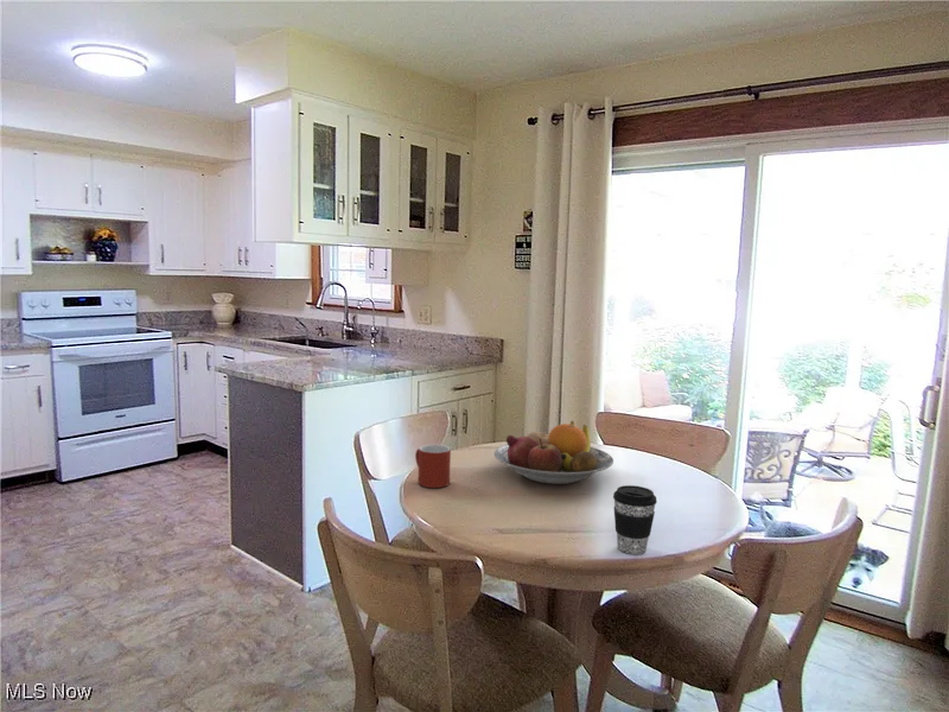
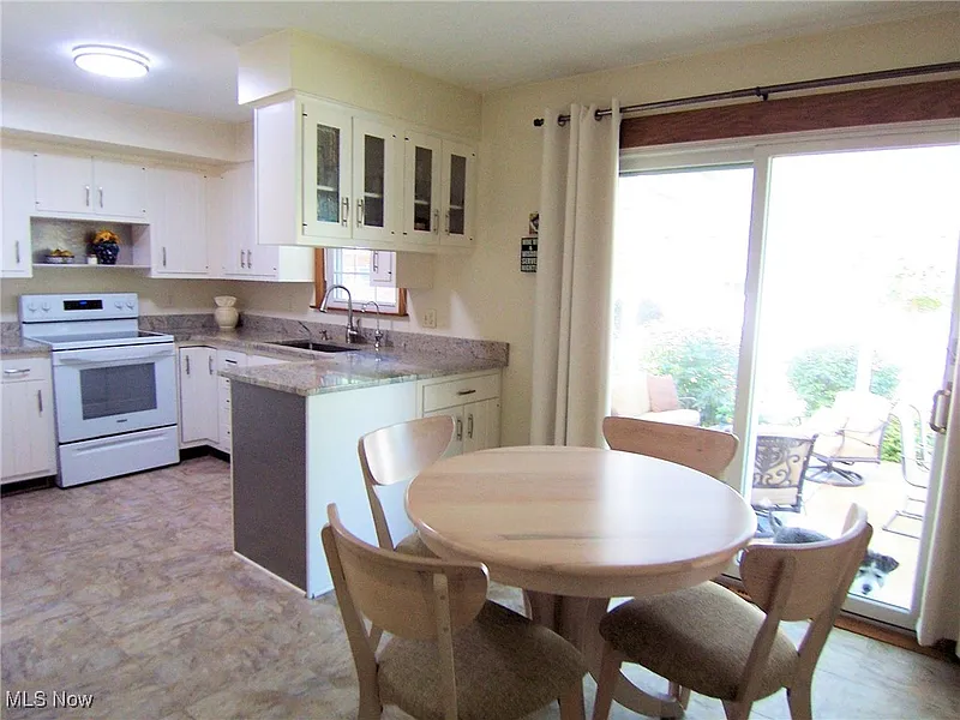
- coffee cup (633, 520)
- fruit bowl (553, 450)
- mug (428, 464)
